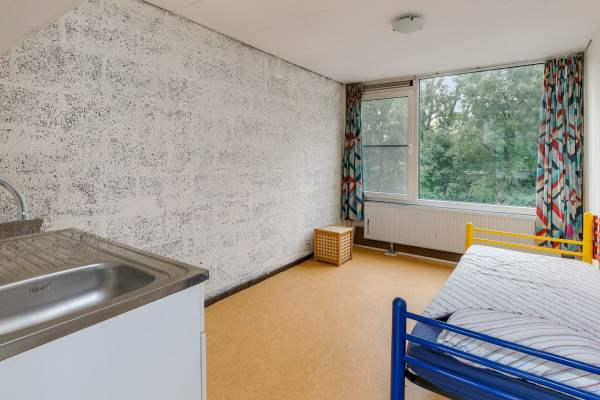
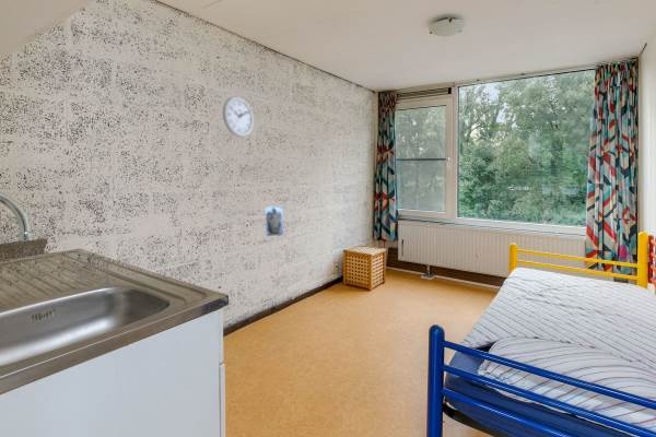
+ relief sculpture (274, 221)
+ wall clock (238, 116)
